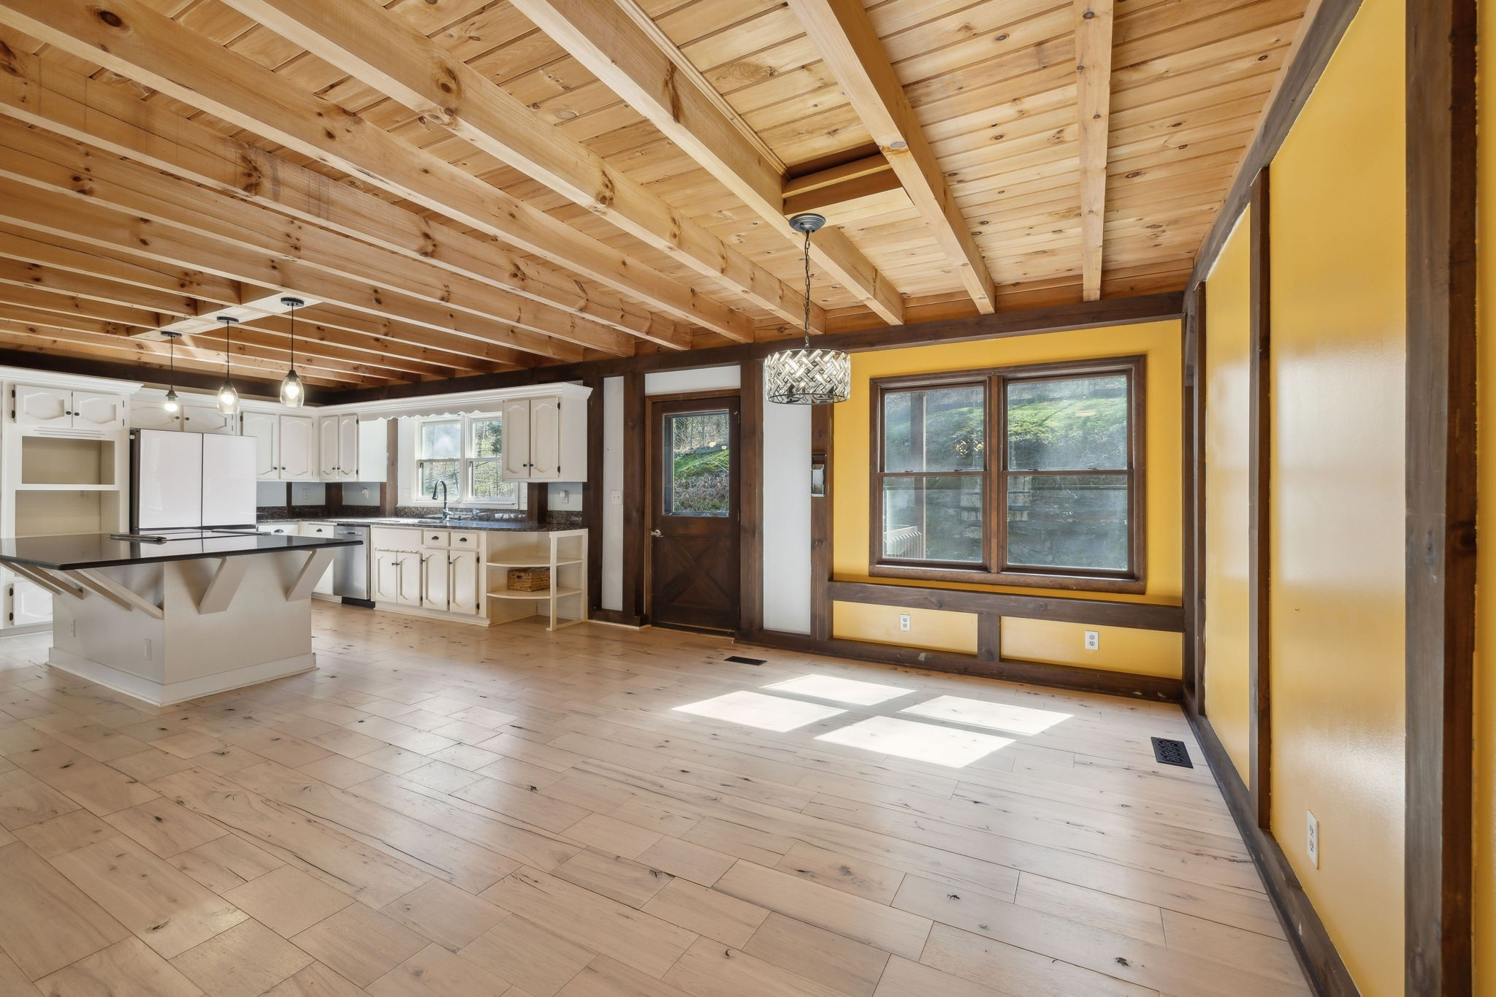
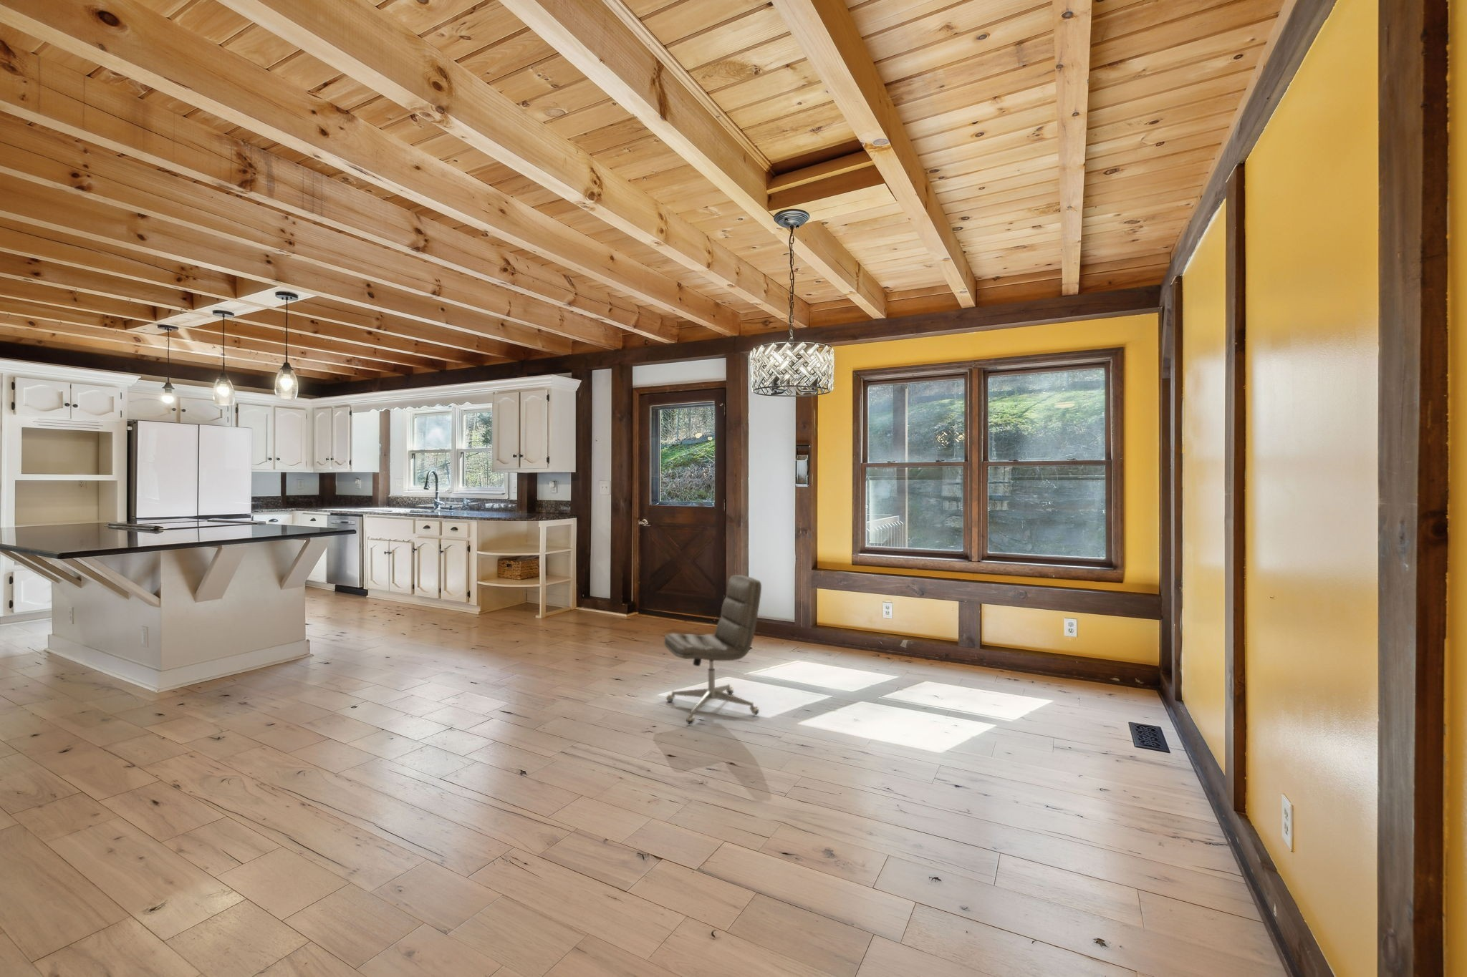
+ chair (712, 642)
